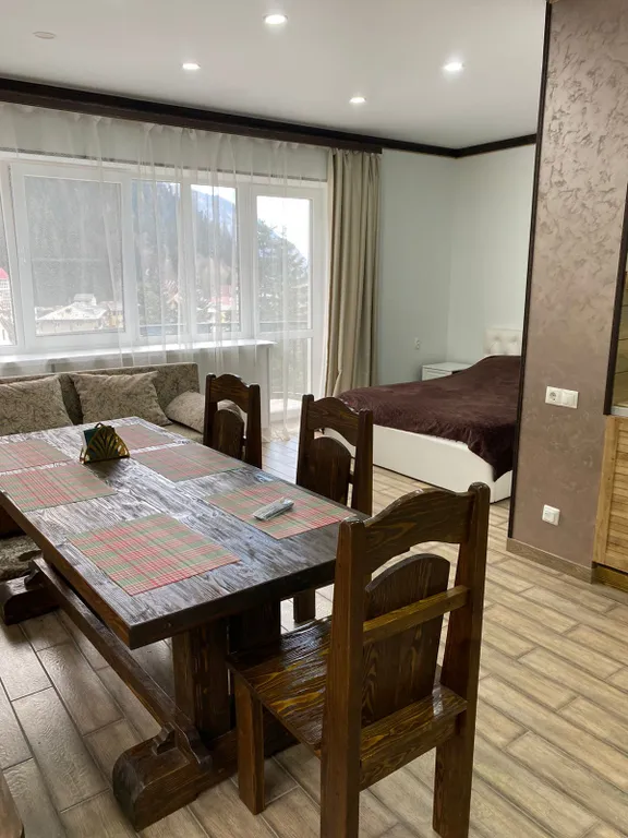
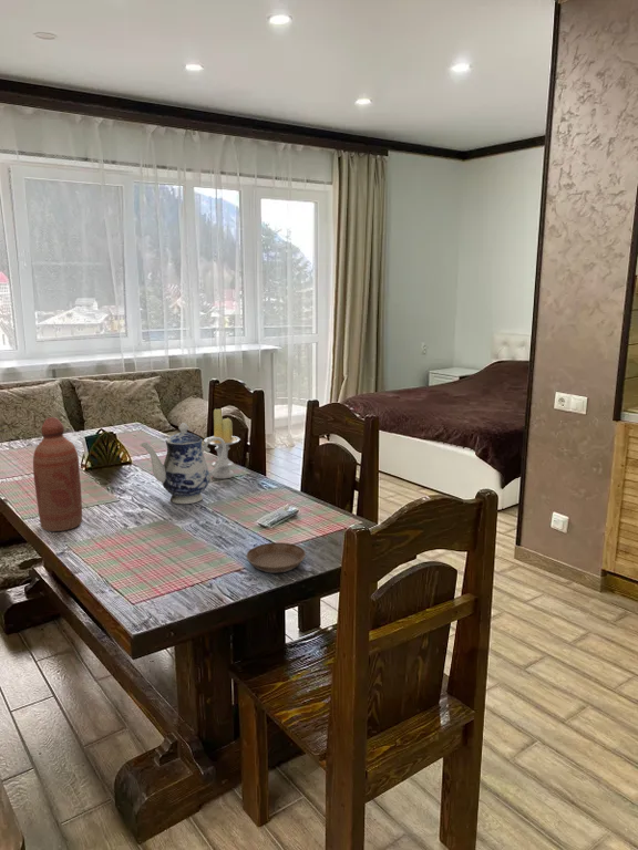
+ teapot (185, 462)
+ candle (220, 443)
+ bottle (56, 471)
+ saucer (276, 558)
